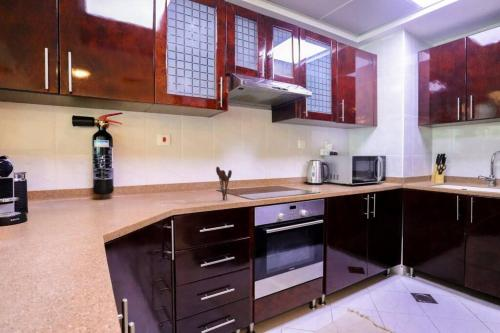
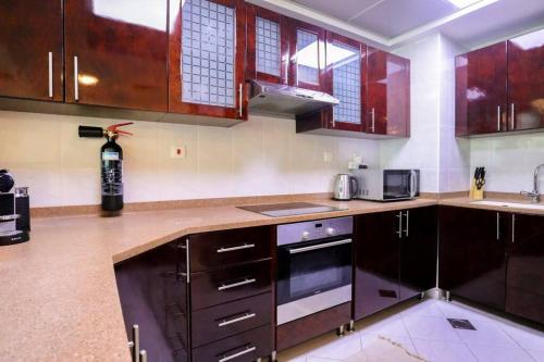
- utensil holder (223, 183)
